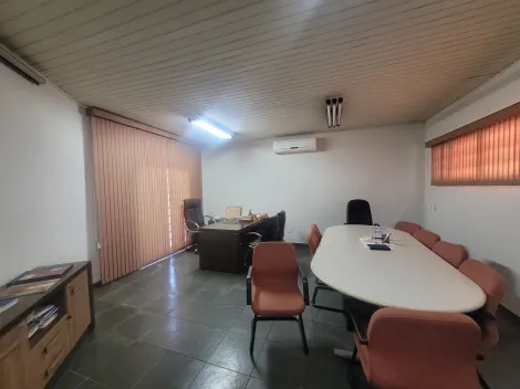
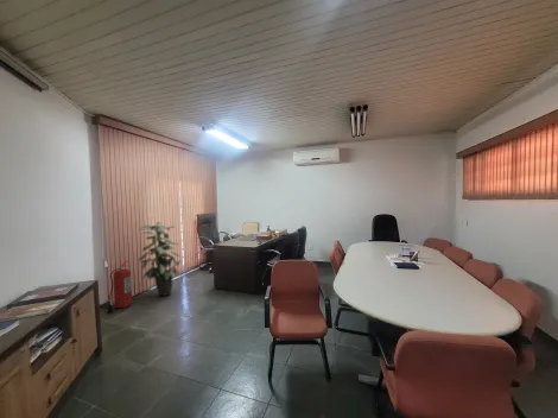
+ fire extinguisher (119, 285)
+ indoor plant (159, 258)
